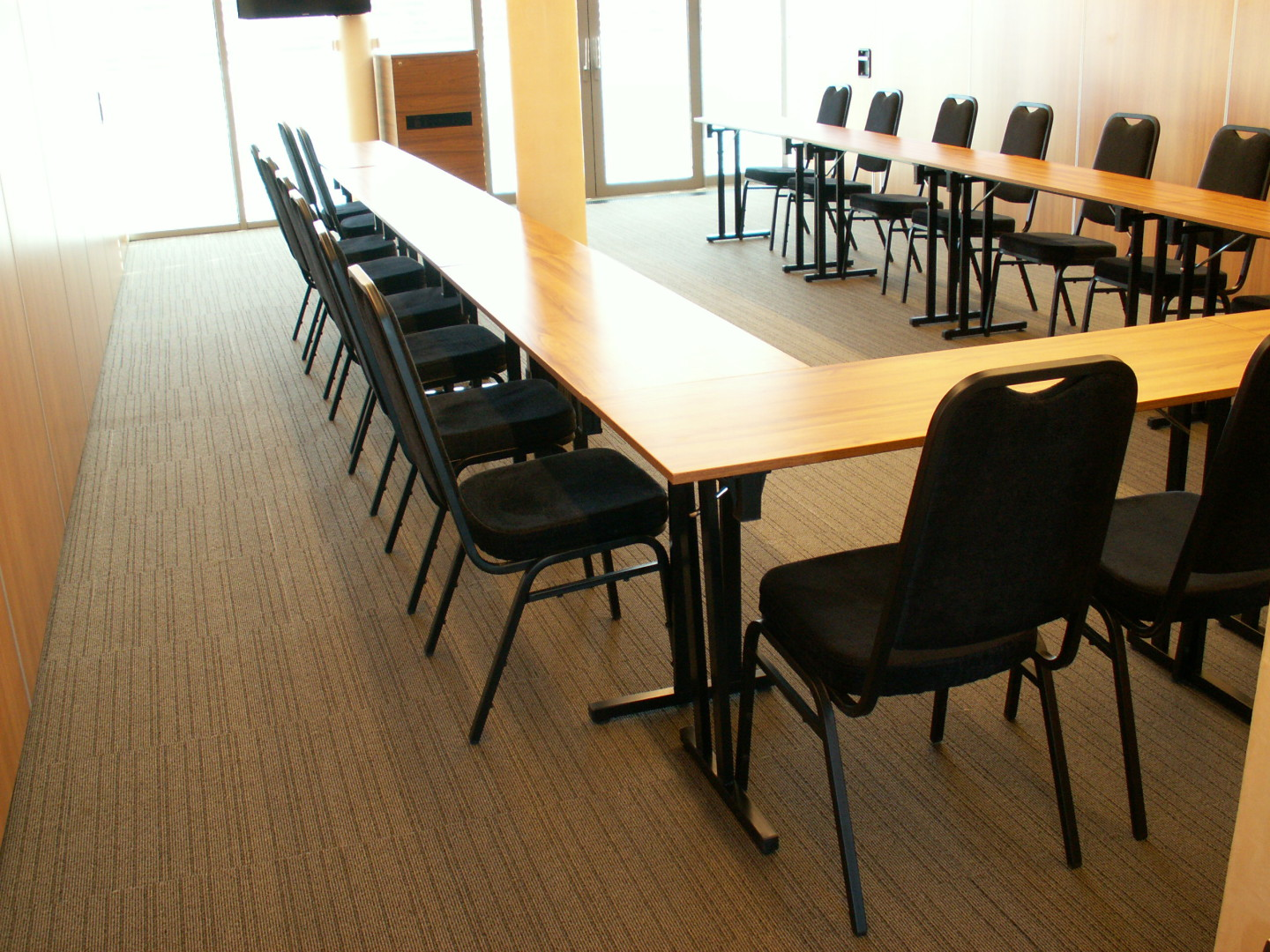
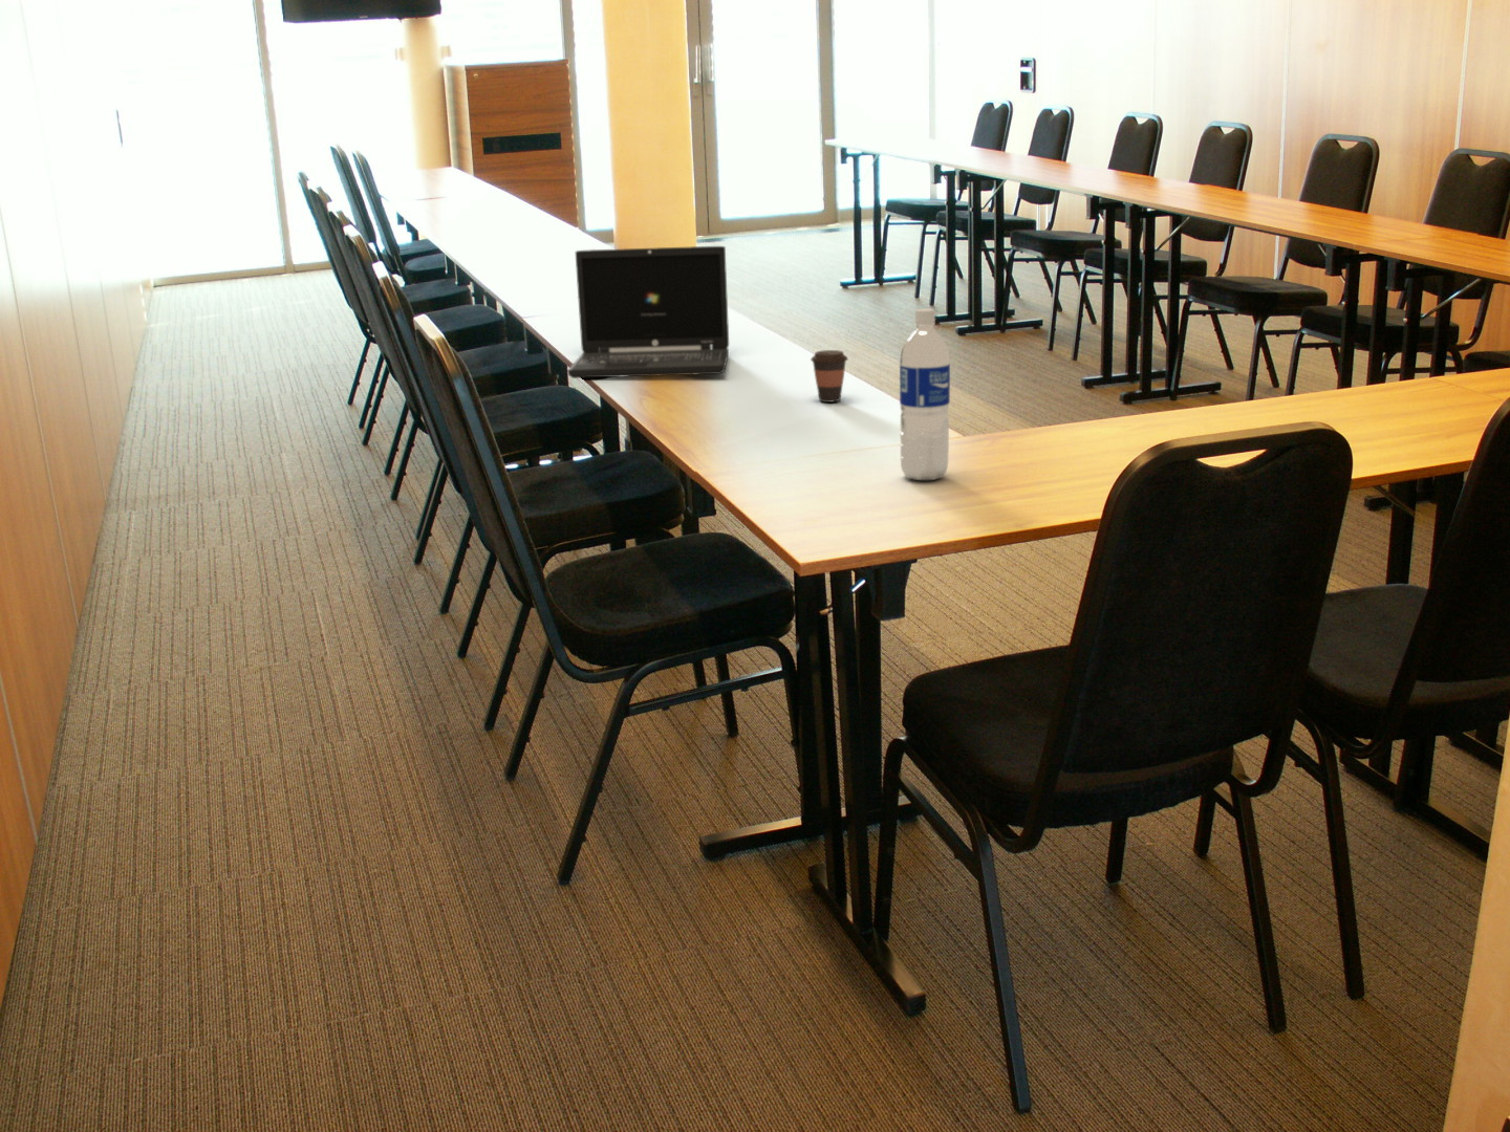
+ water bottle (924, 394)
+ laptop (648, 310)
+ coffee cup (830, 376)
